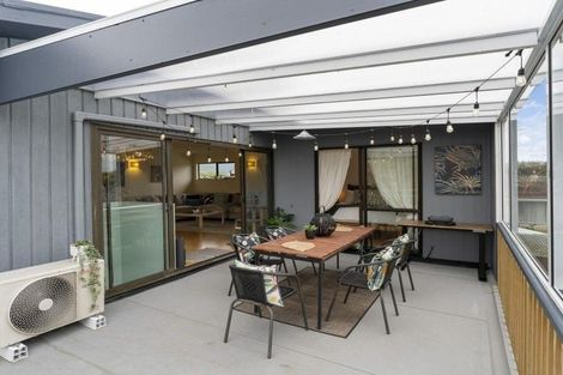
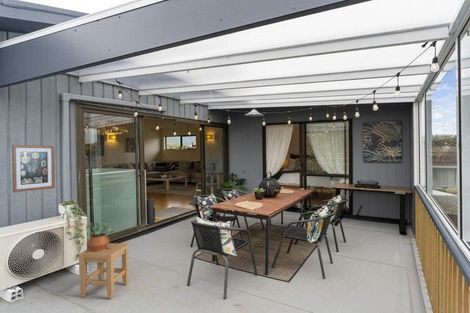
+ stool (105, 269)
+ potted plant (100, 235)
+ wall art (34, 167)
